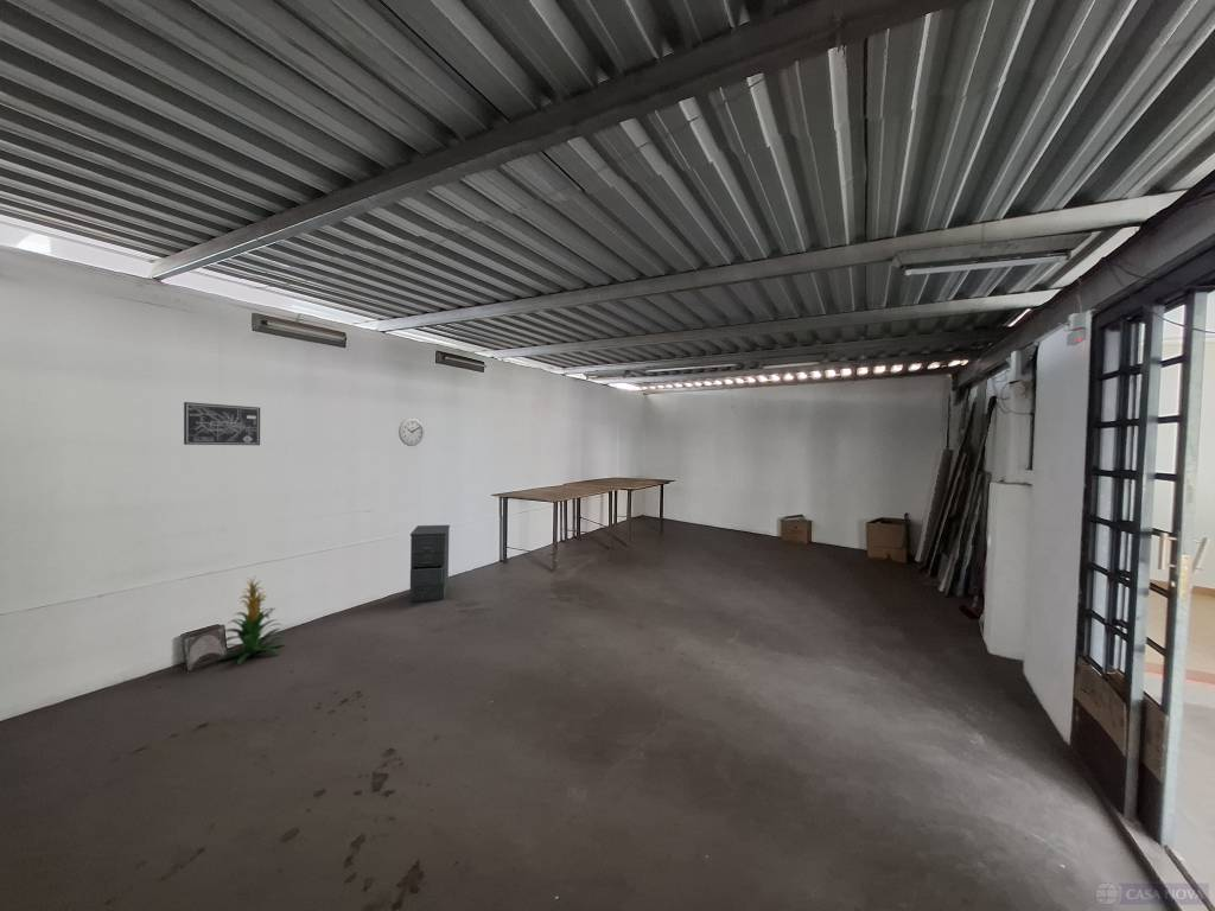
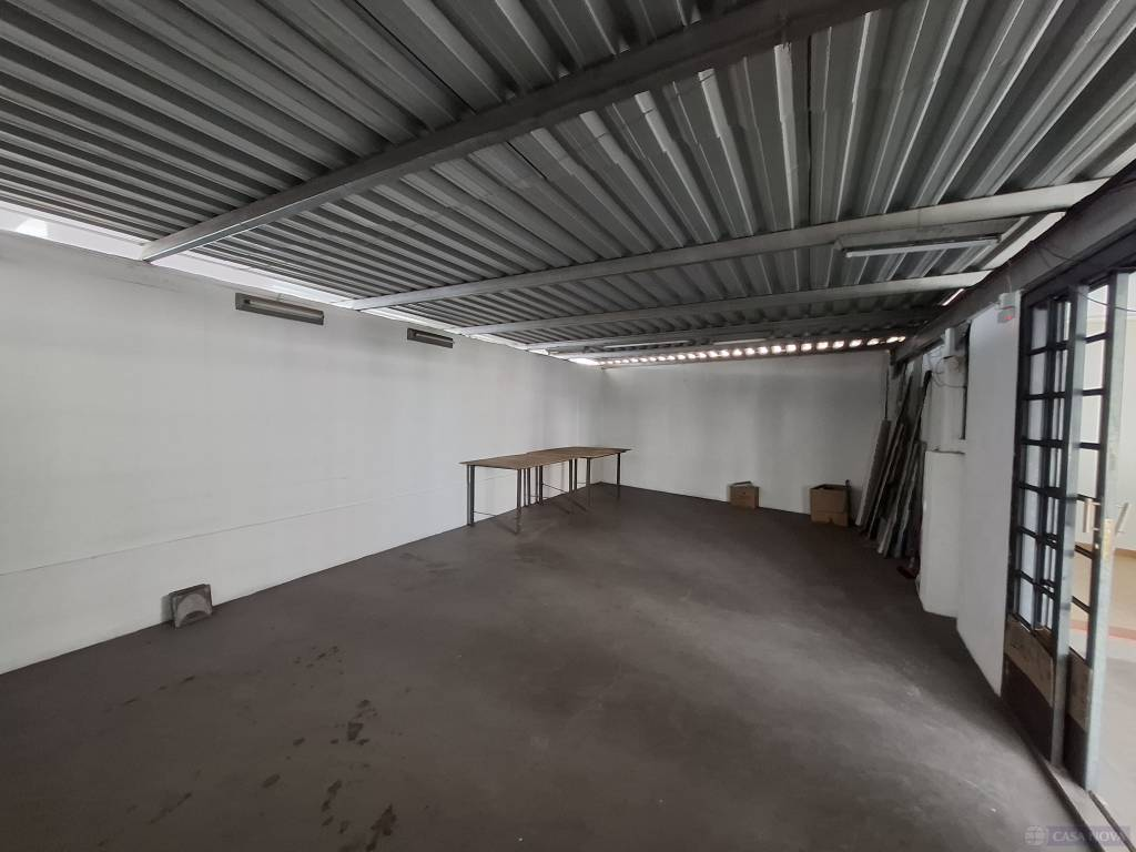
- wall clock (412, 432)
- filing cabinet (430, 562)
- indoor plant (253, 614)
- wall art (223, 425)
